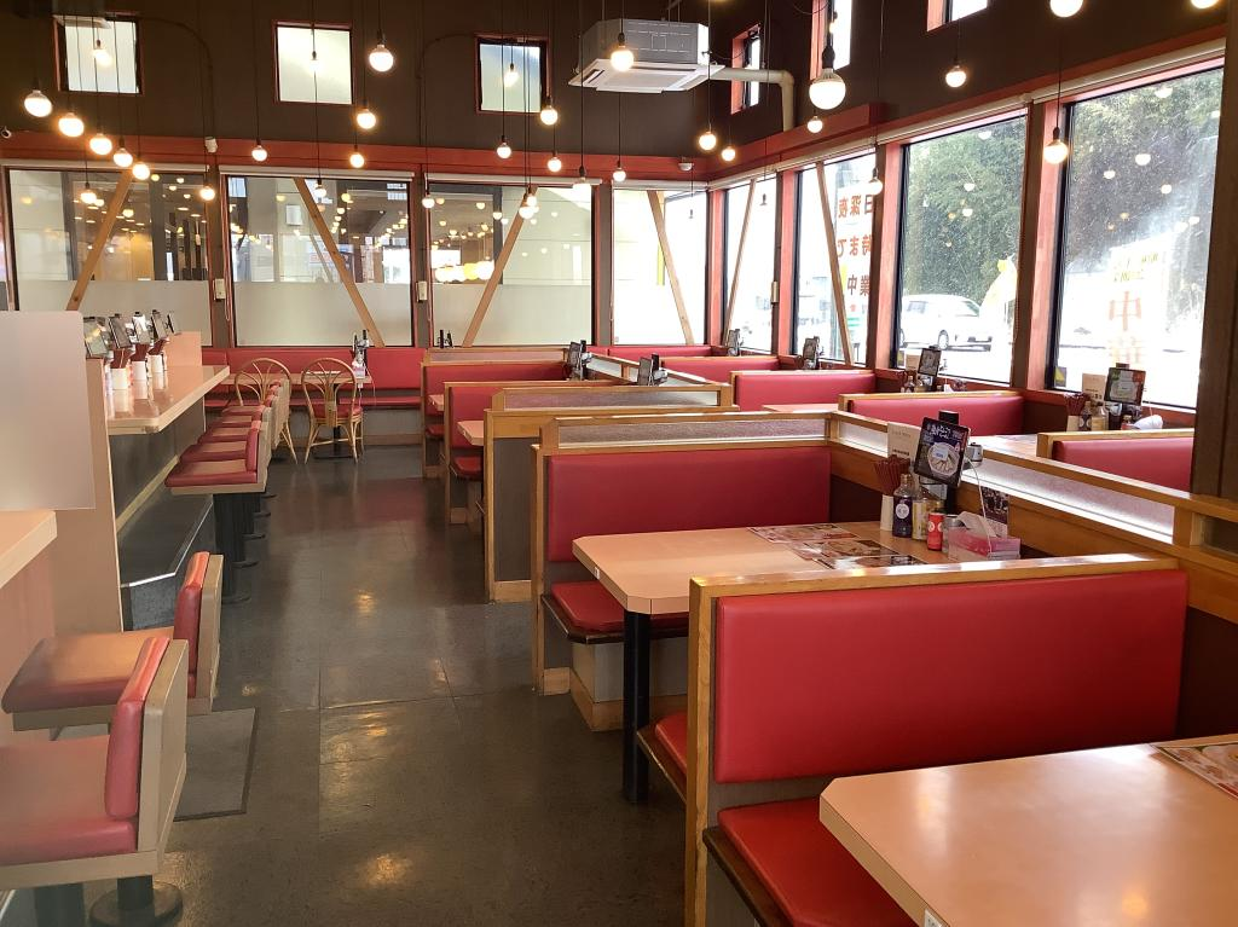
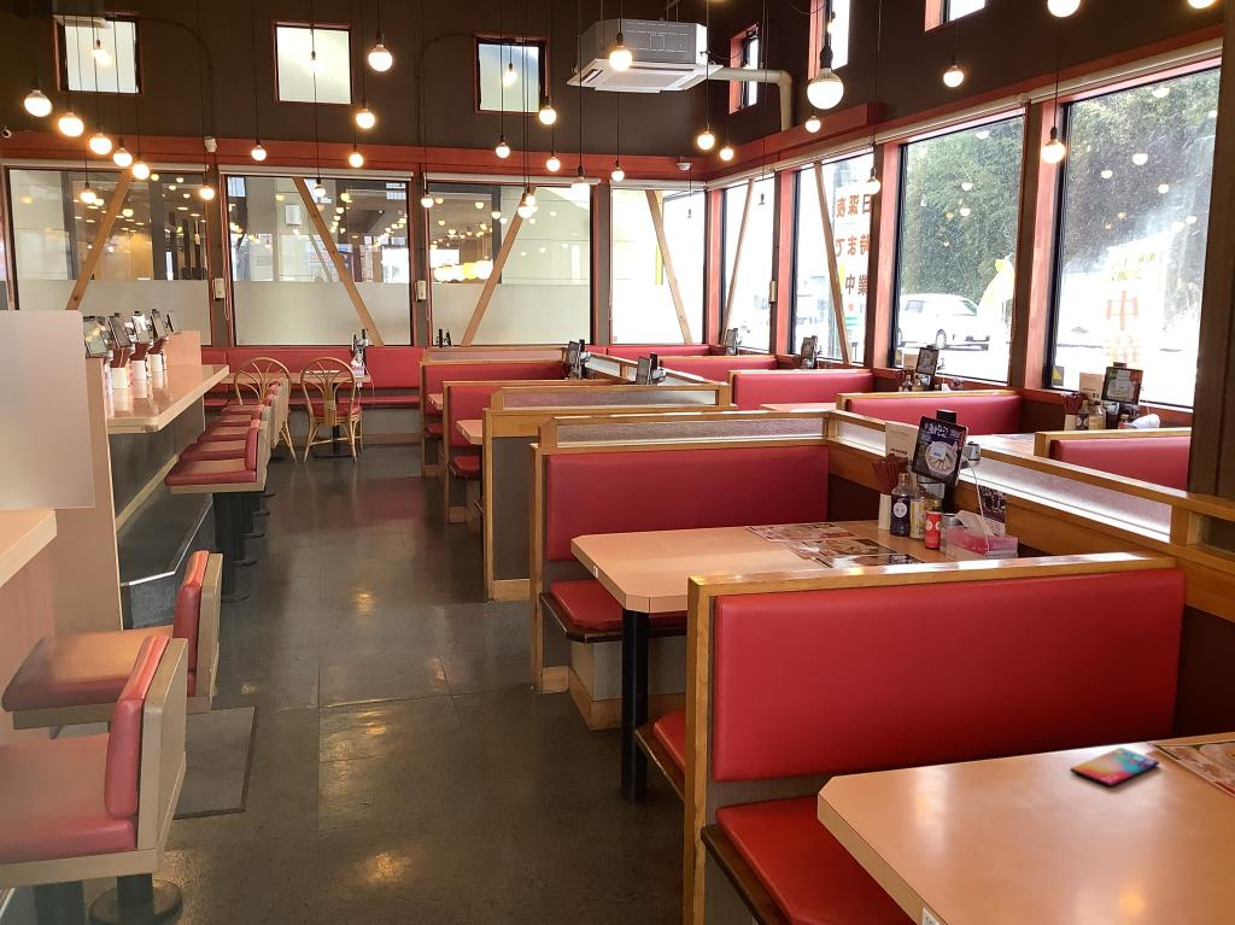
+ smartphone (1114, 766)
